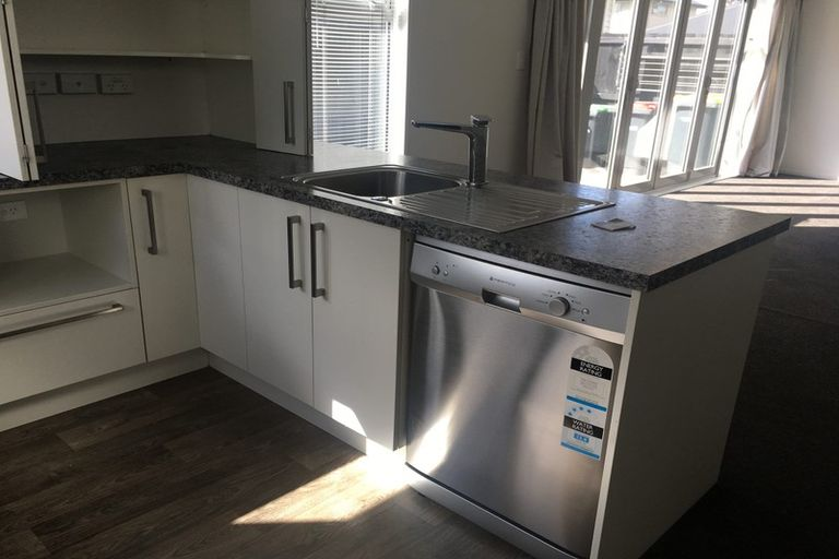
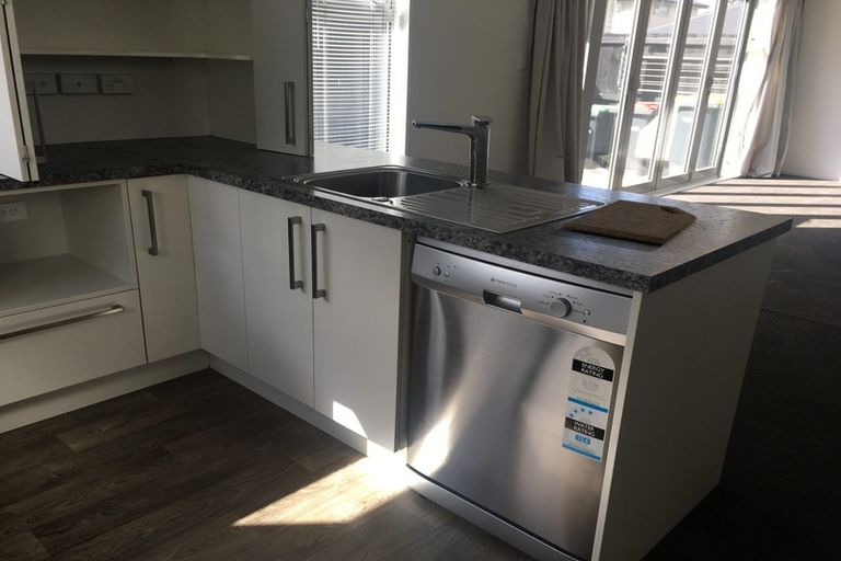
+ cutting board (637, 218)
